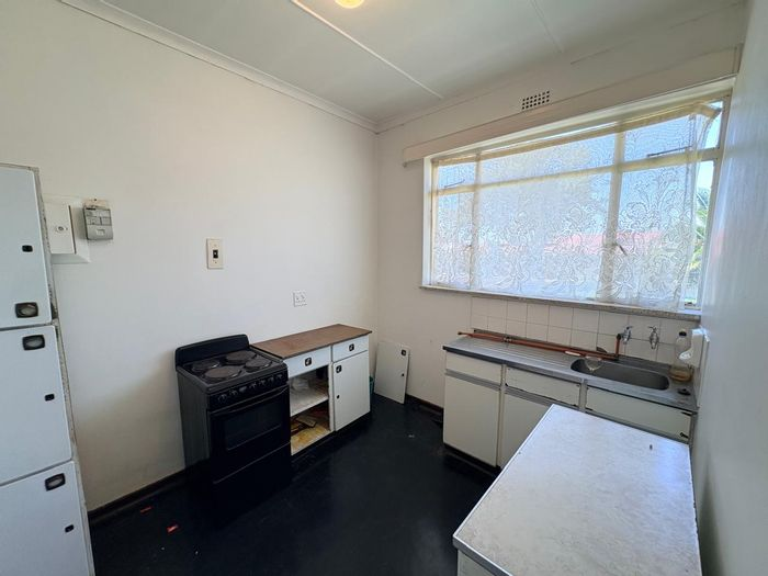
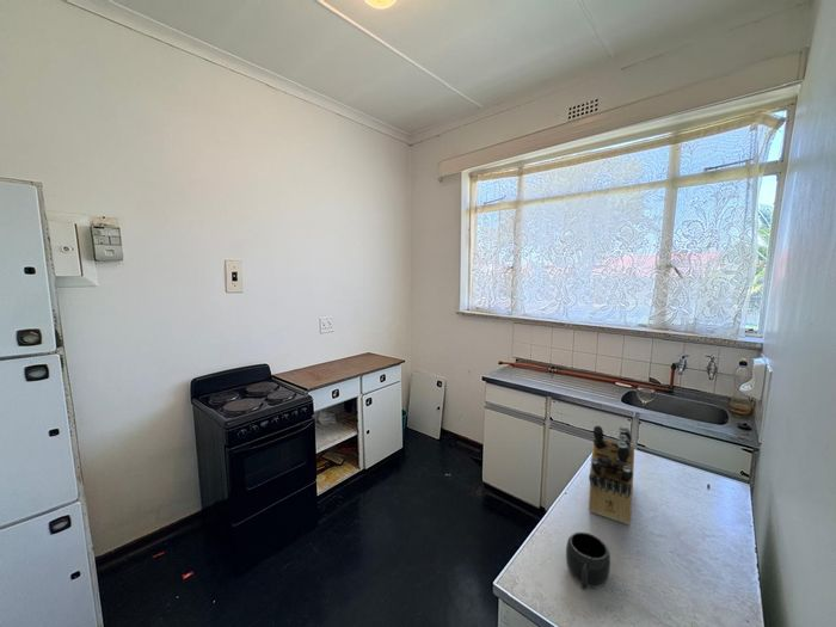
+ mug (584, 561)
+ knife block (613, 459)
